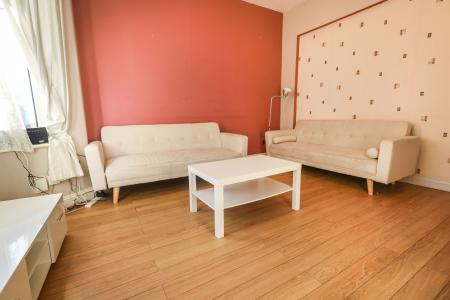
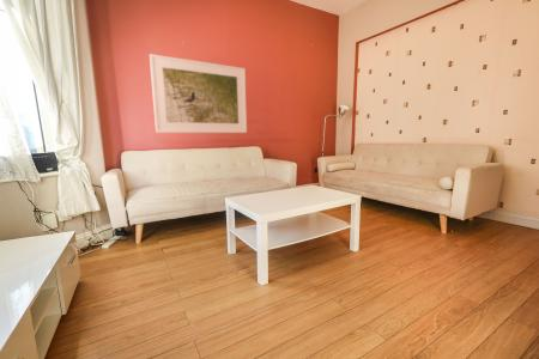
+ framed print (204, 98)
